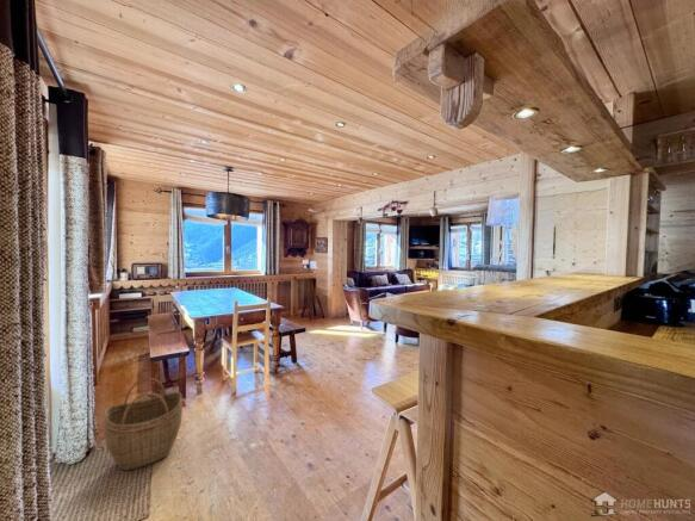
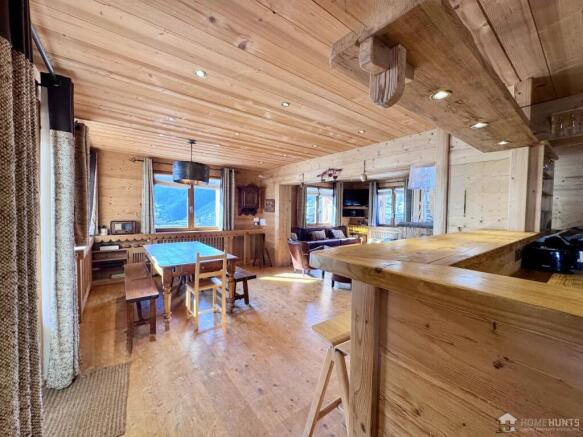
- woven basket (145, 421)
